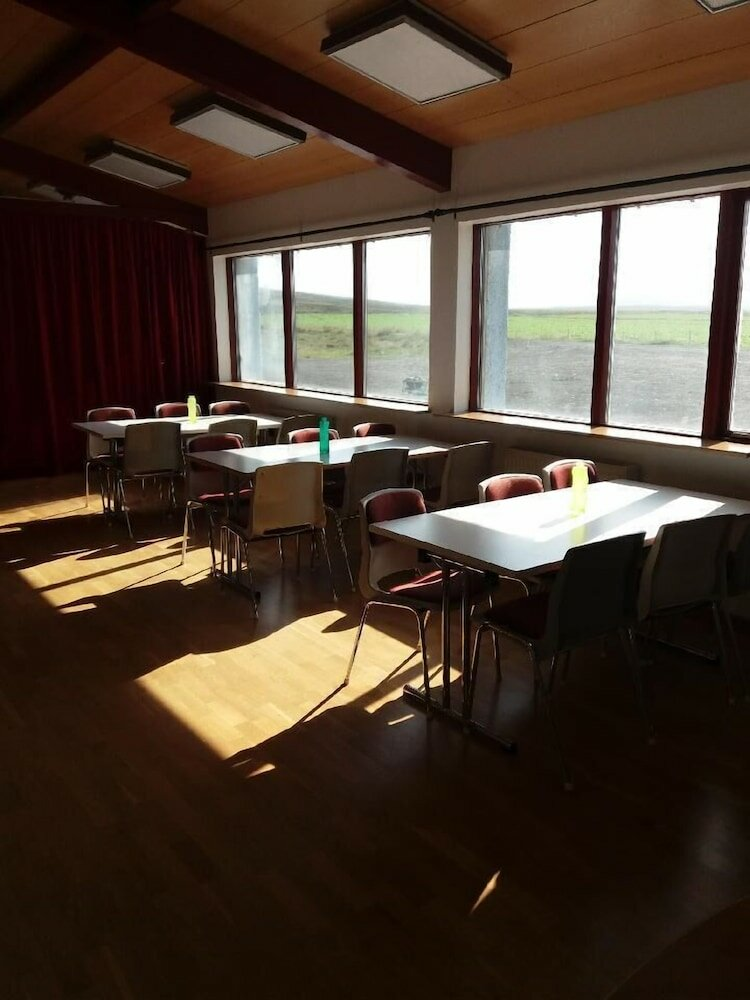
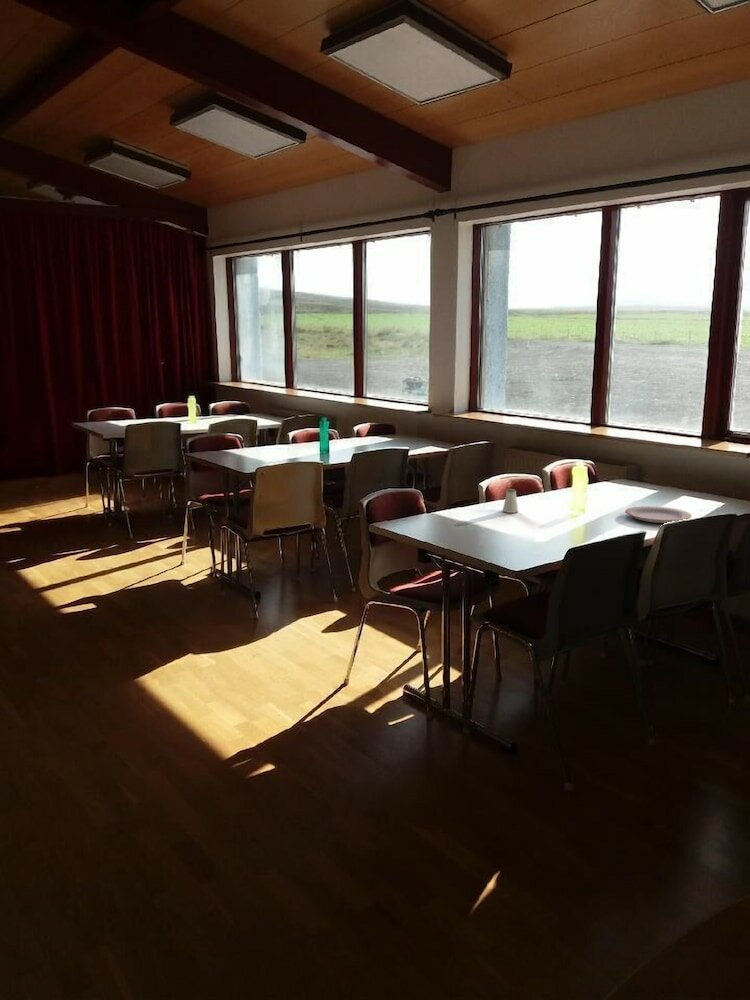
+ saltshaker (510, 500)
+ plate (657, 515)
